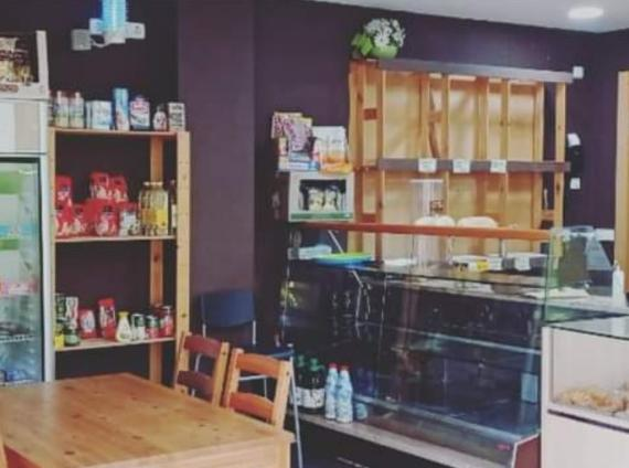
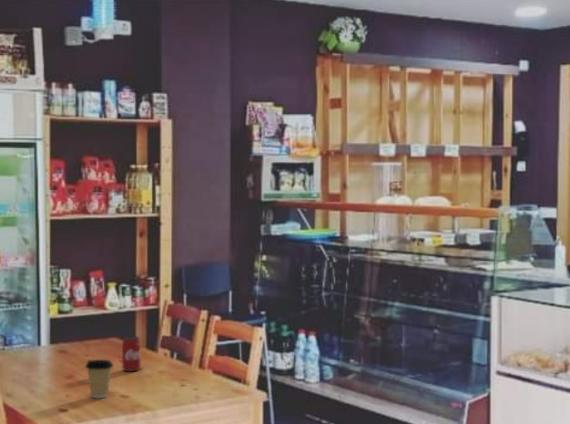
+ soda can (131, 353)
+ coffee cup (99, 378)
